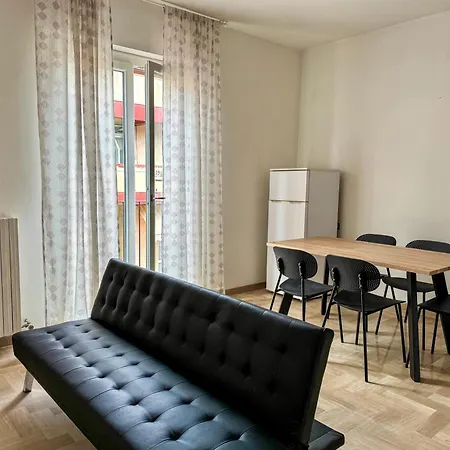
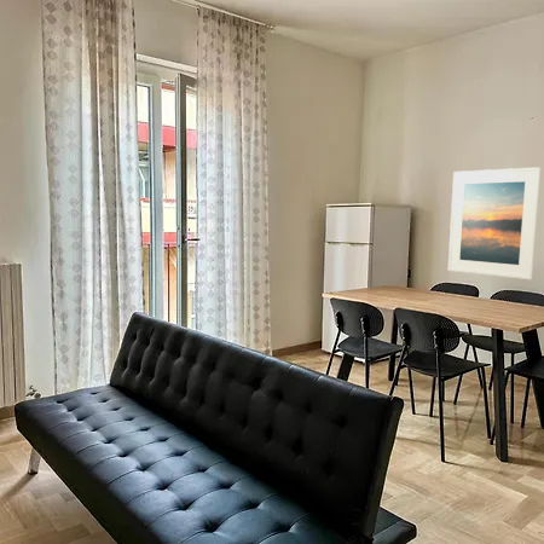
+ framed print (491, 222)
